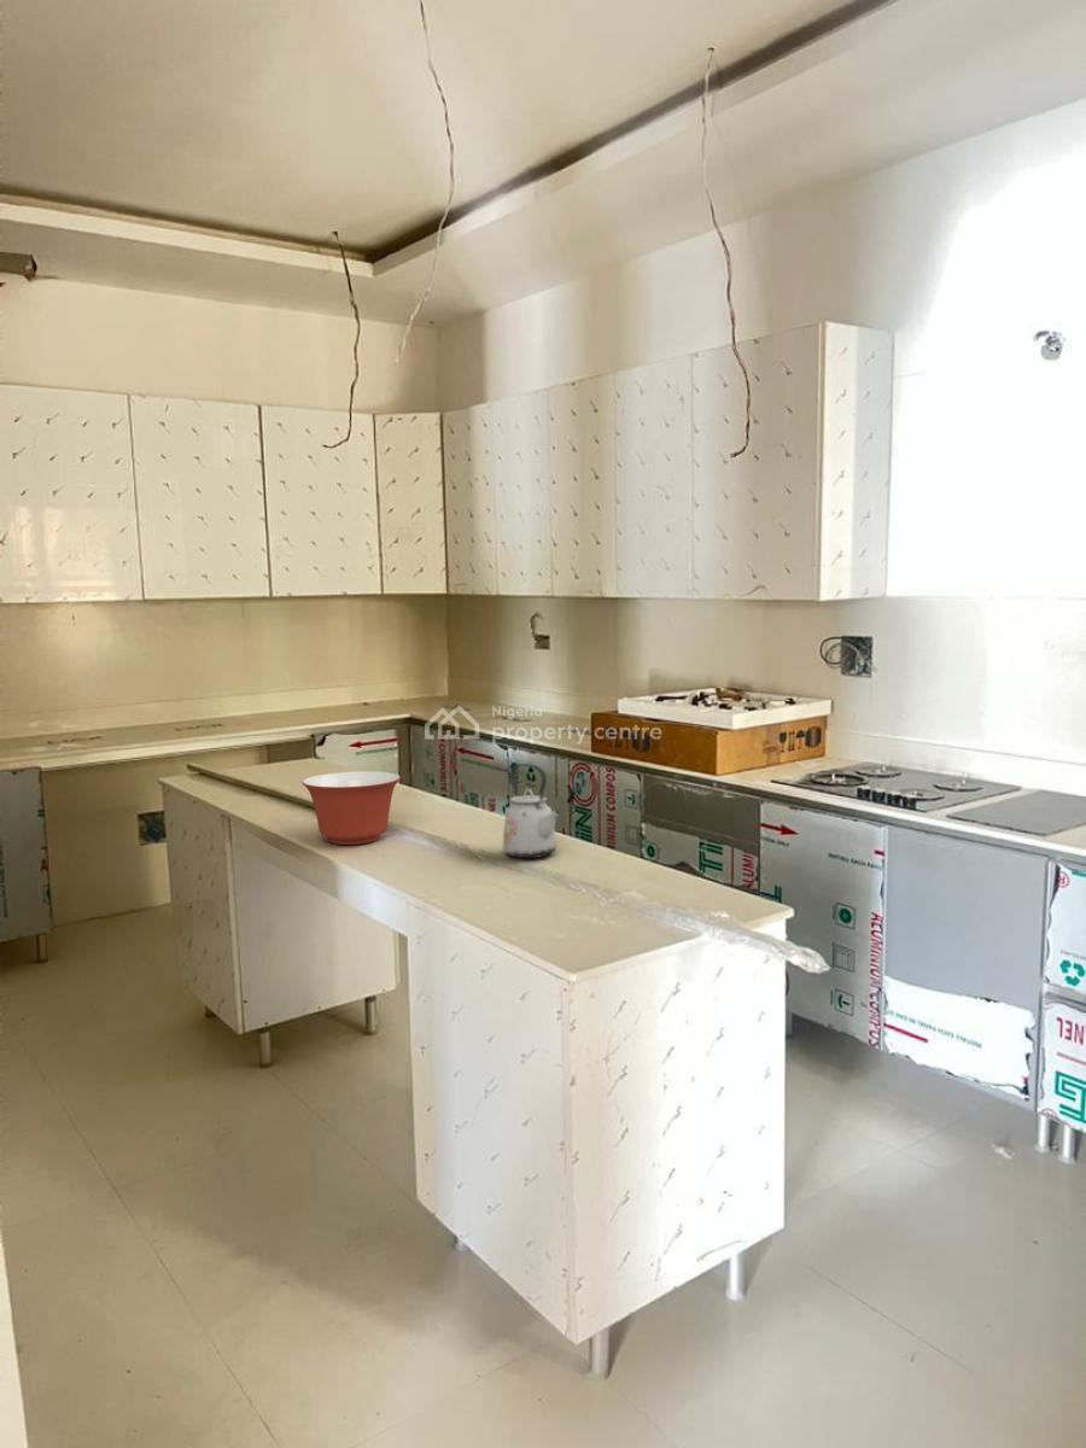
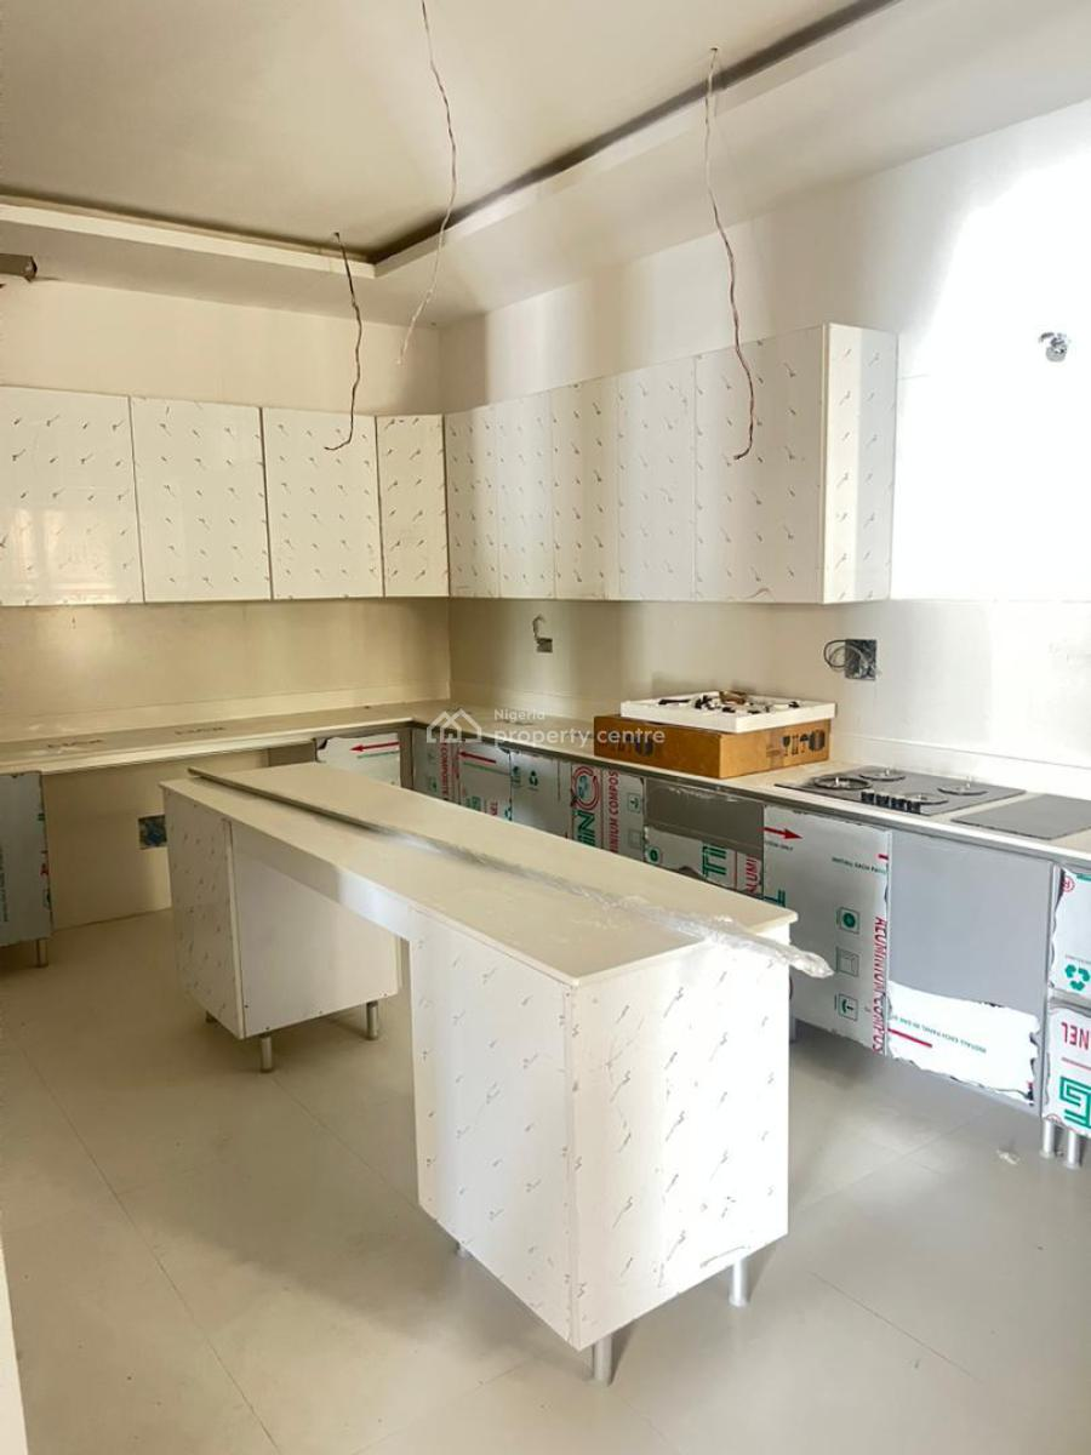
- kettle (535, 811)
- mixing bowl (352, 808)
